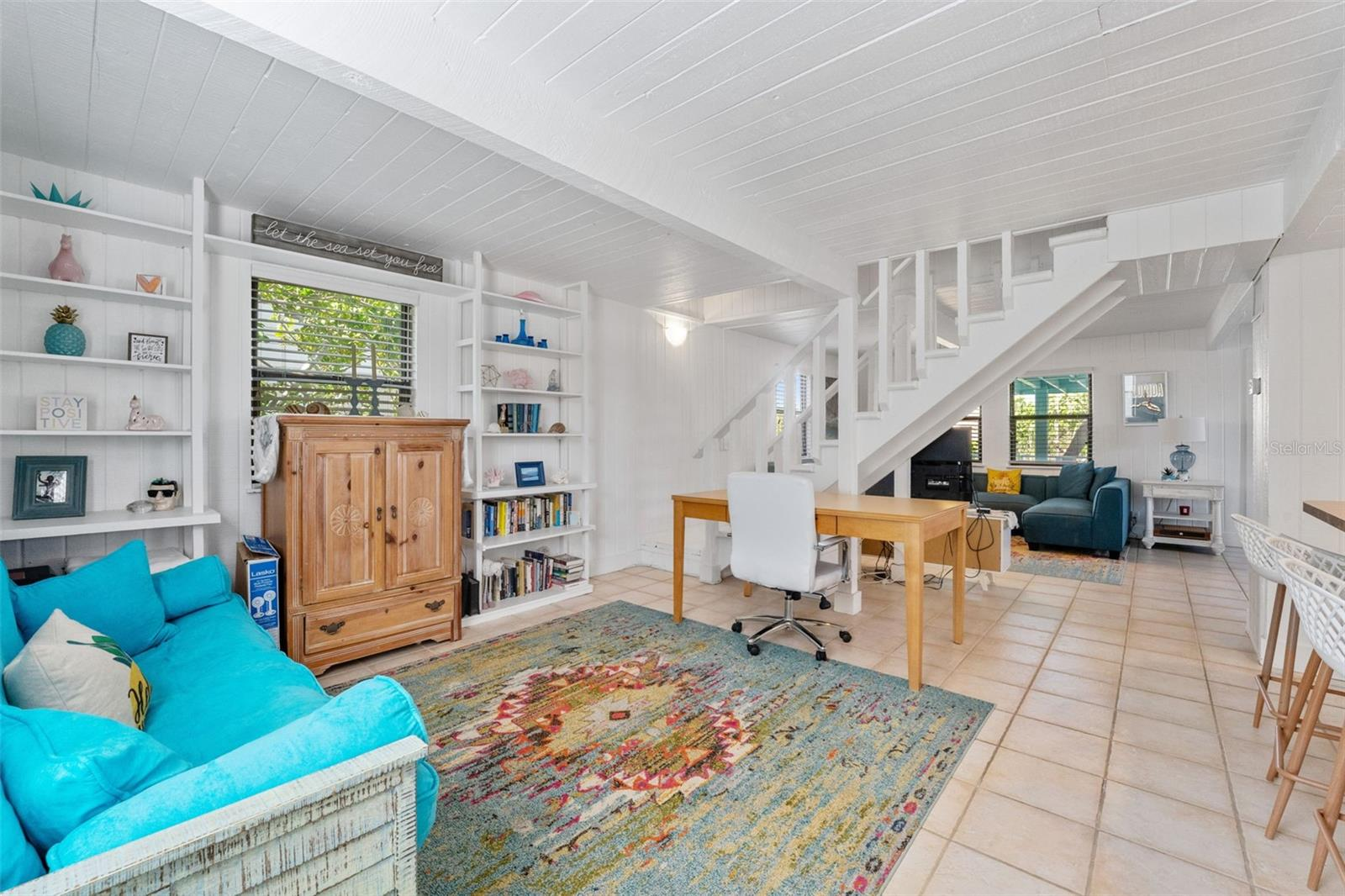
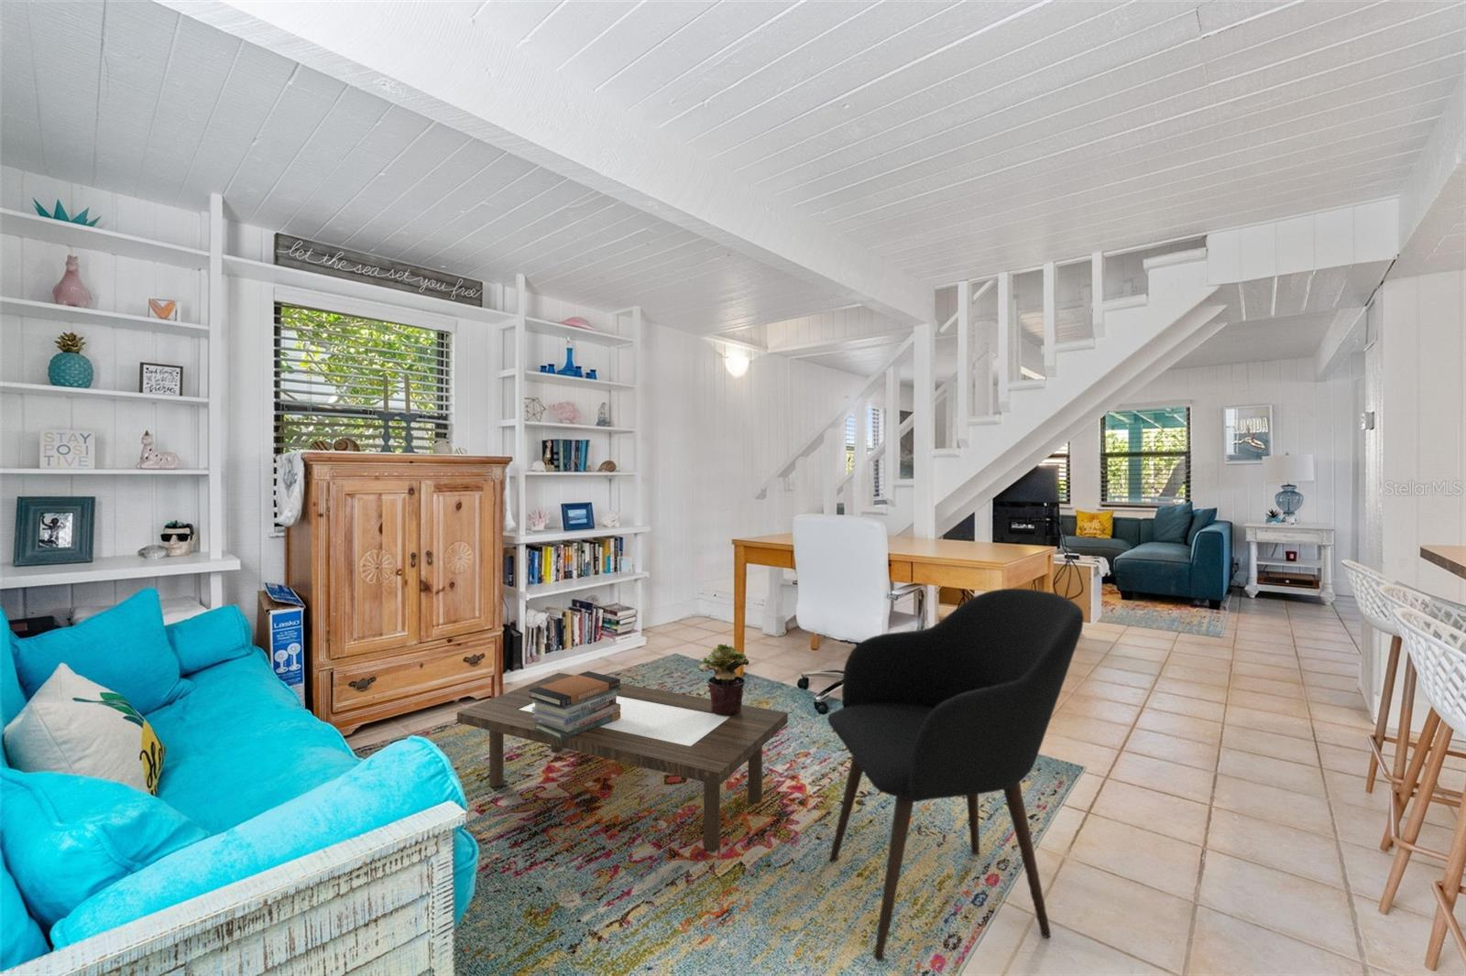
+ armchair (937, 748)
+ potted plant (722, 675)
+ coffee table (622, 752)
+ book stack (576, 704)
